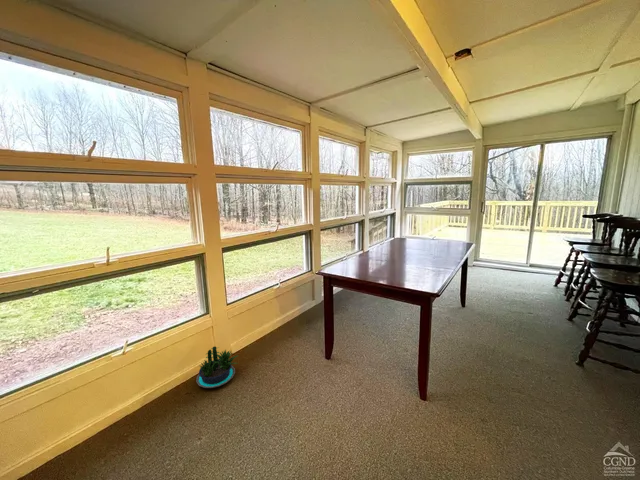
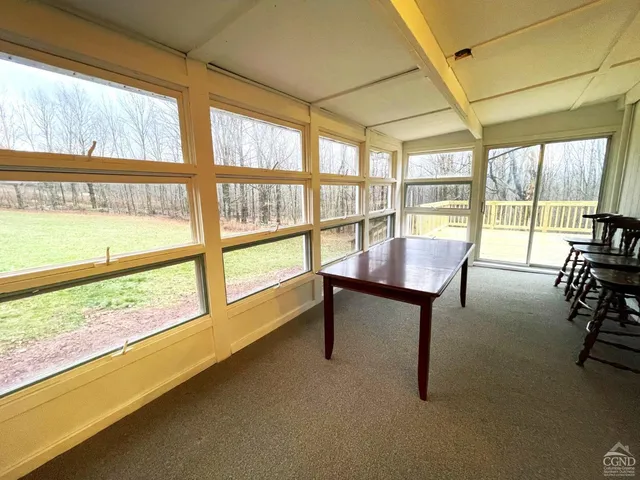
- potted plant (218, 363)
